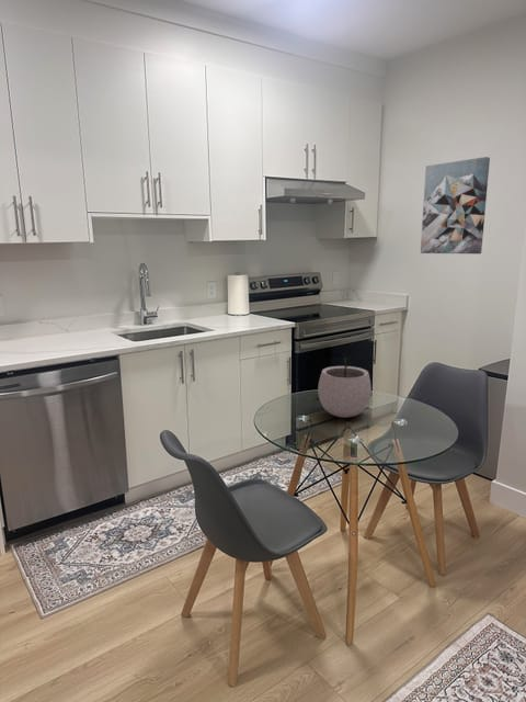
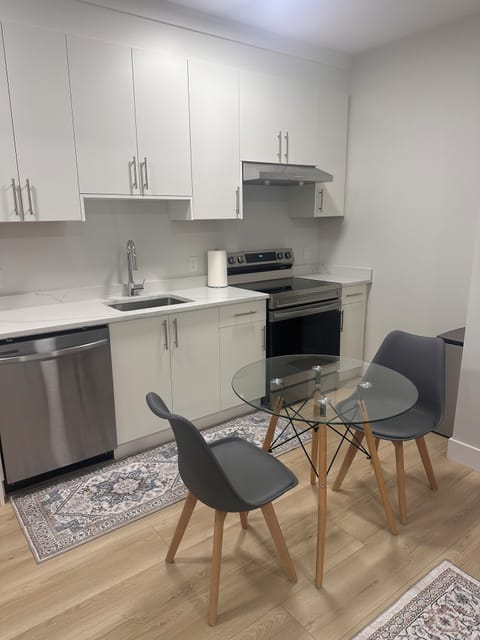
- plant pot (344, 384)
- wall art (453, 208)
